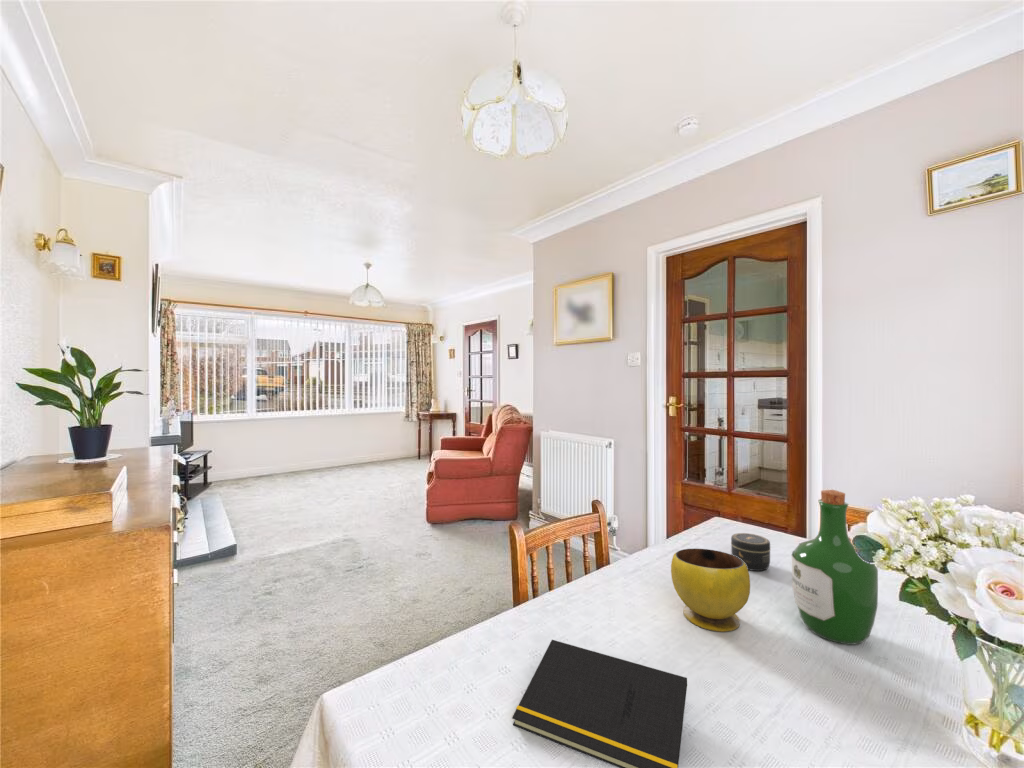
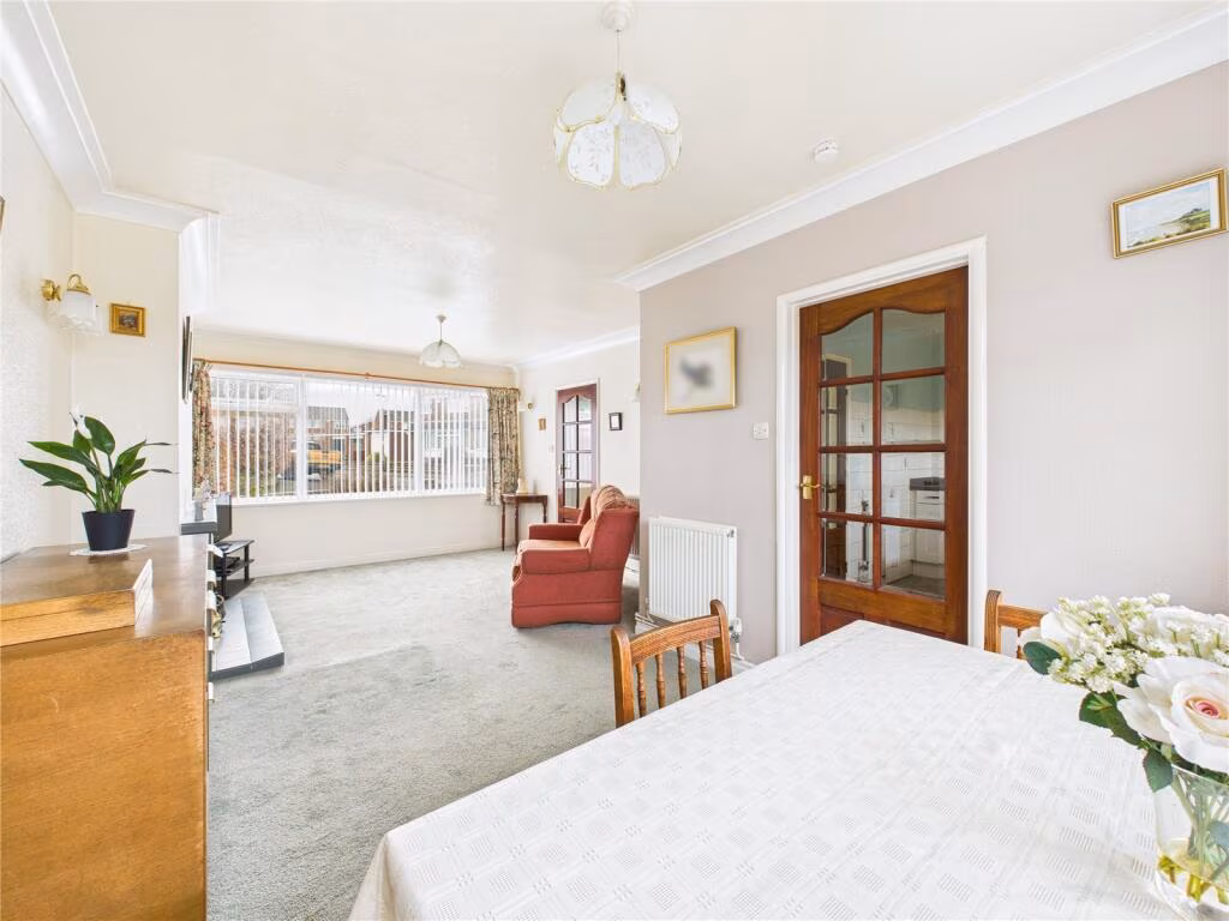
- notepad (602, 700)
- wine bottle (832, 560)
- jar (750, 551)
- bowl (709, 586)
